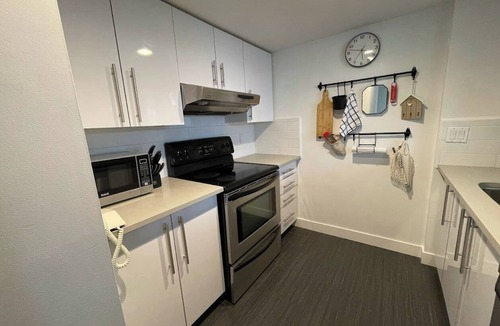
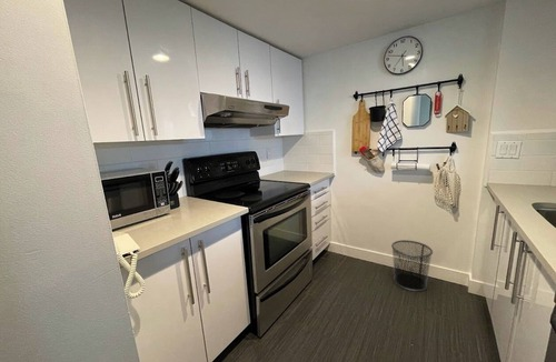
+ trash can (410, 264)
